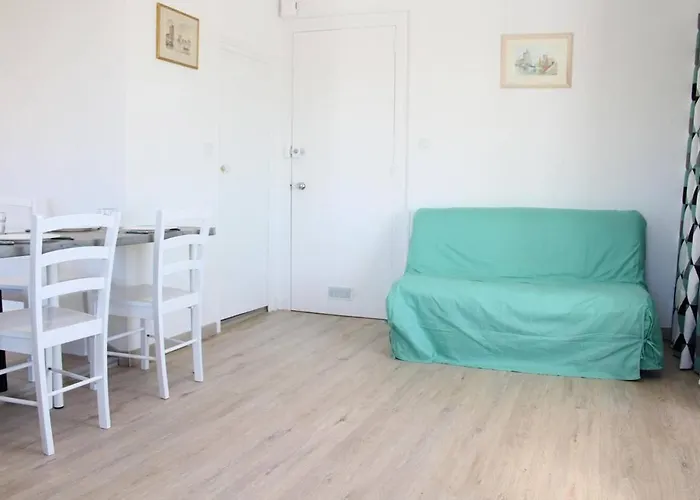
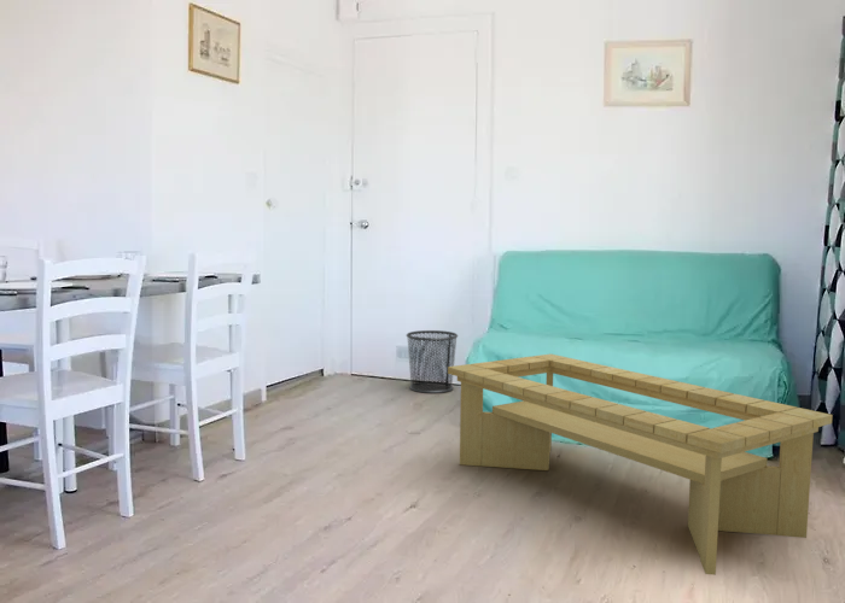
+ waste bin (431, 361)
+ coffee table (613, 441)
